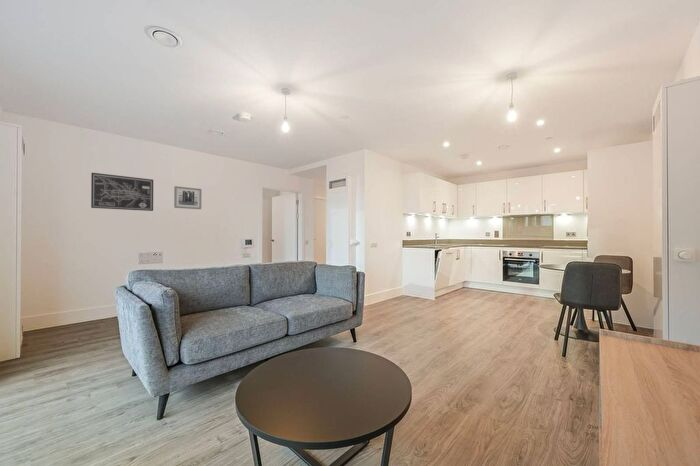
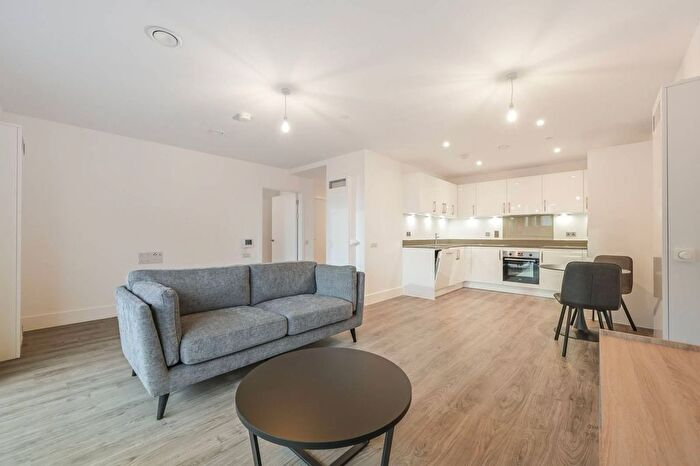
- wall art (188, 198)
- wall art (124, 192)
